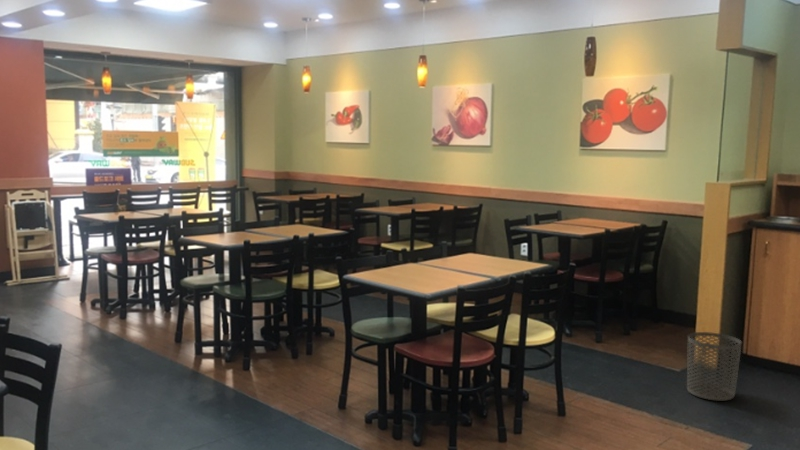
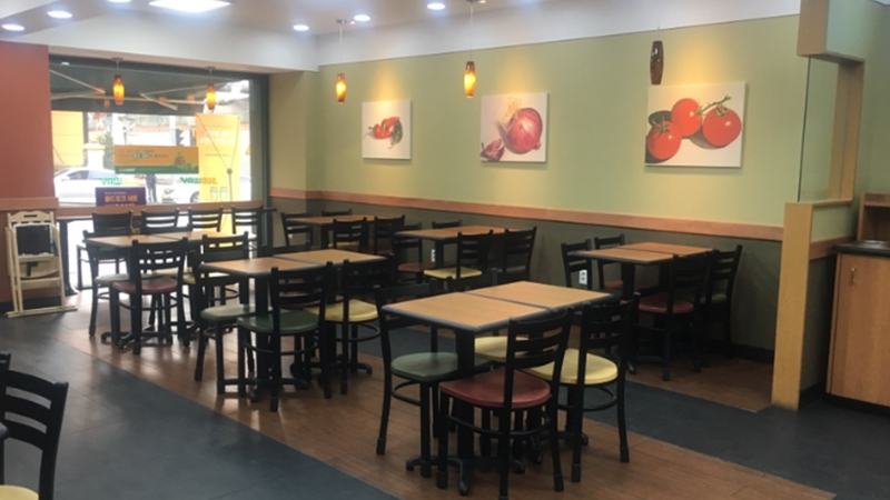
- waste bin (712, 366)
